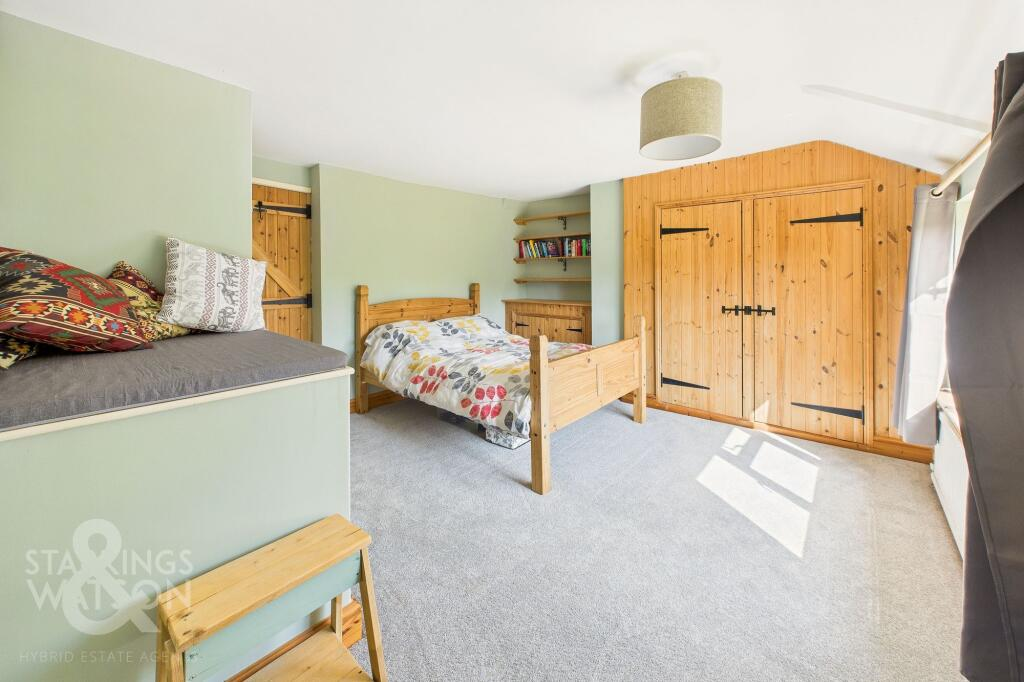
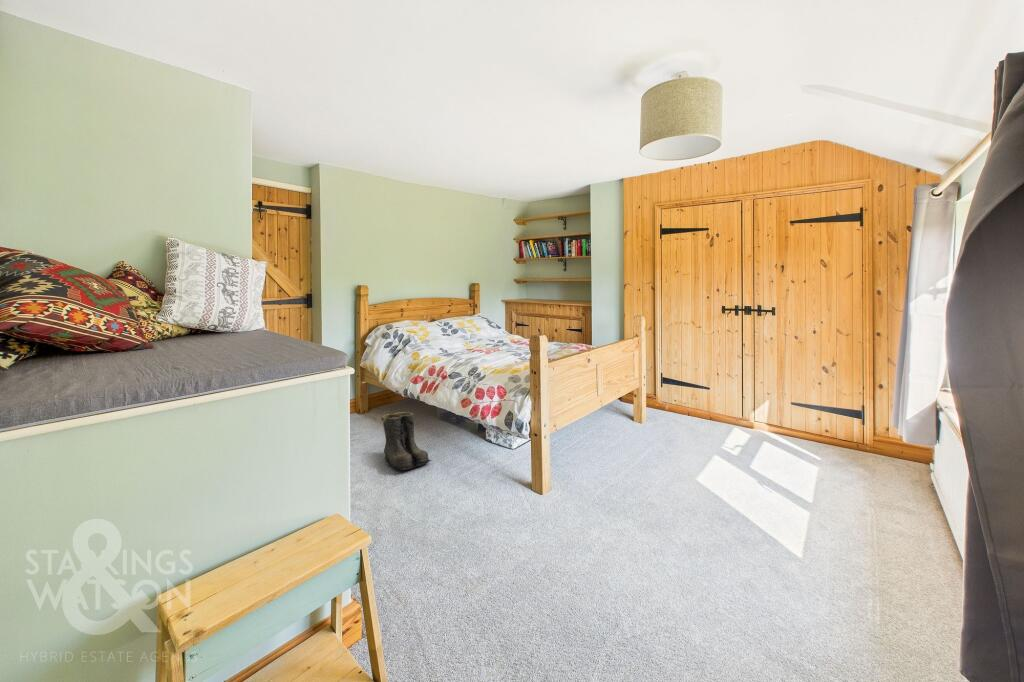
+ boots (404, 438)
